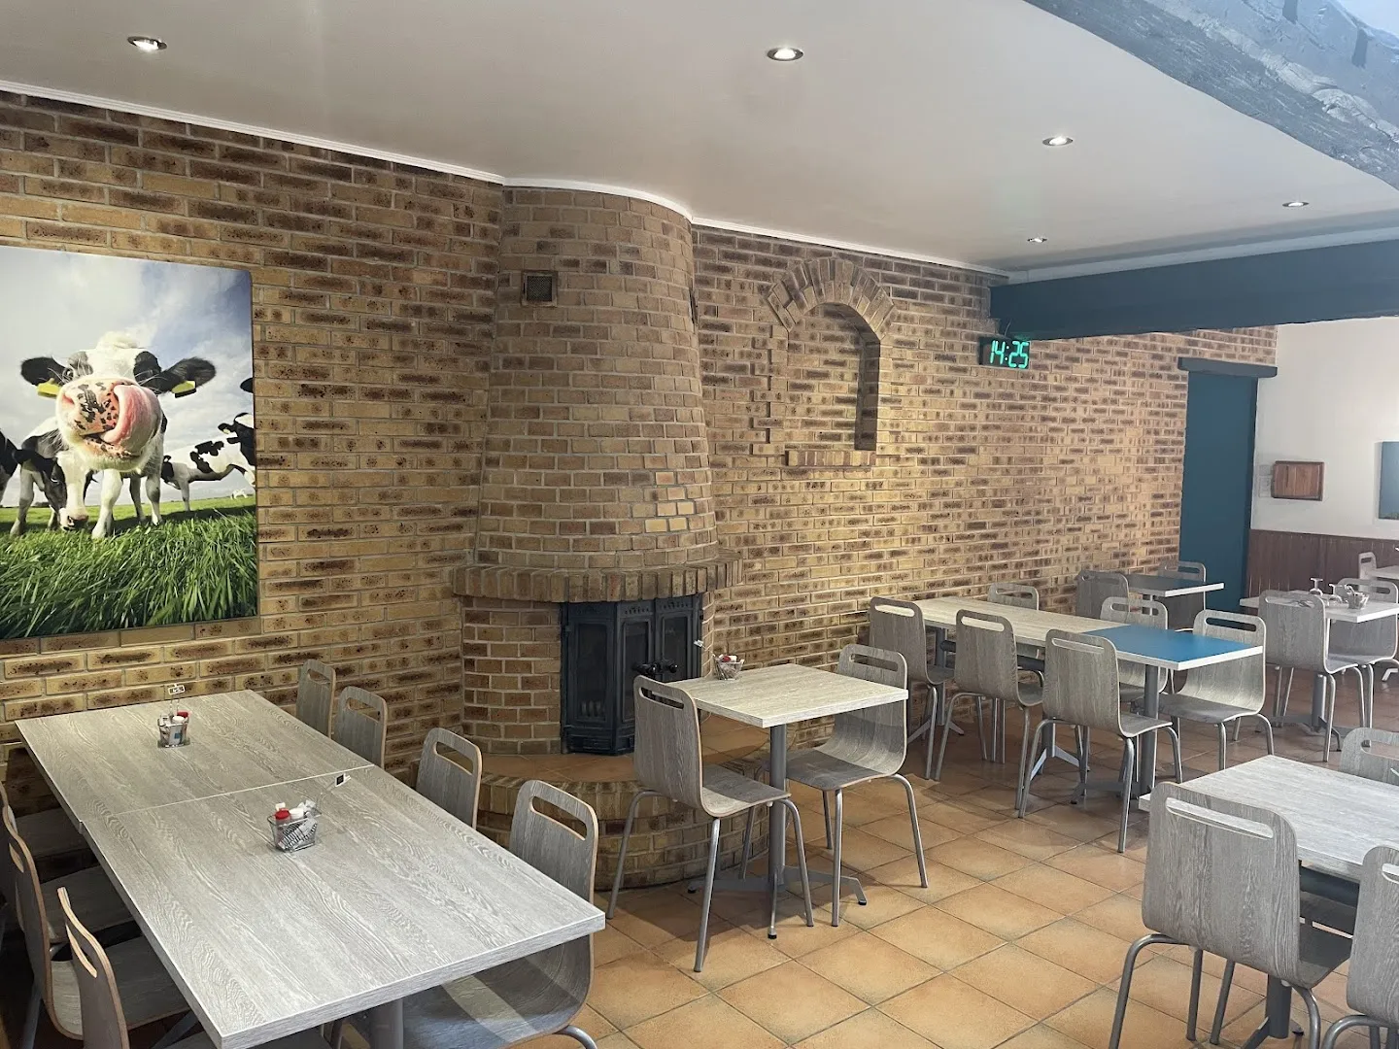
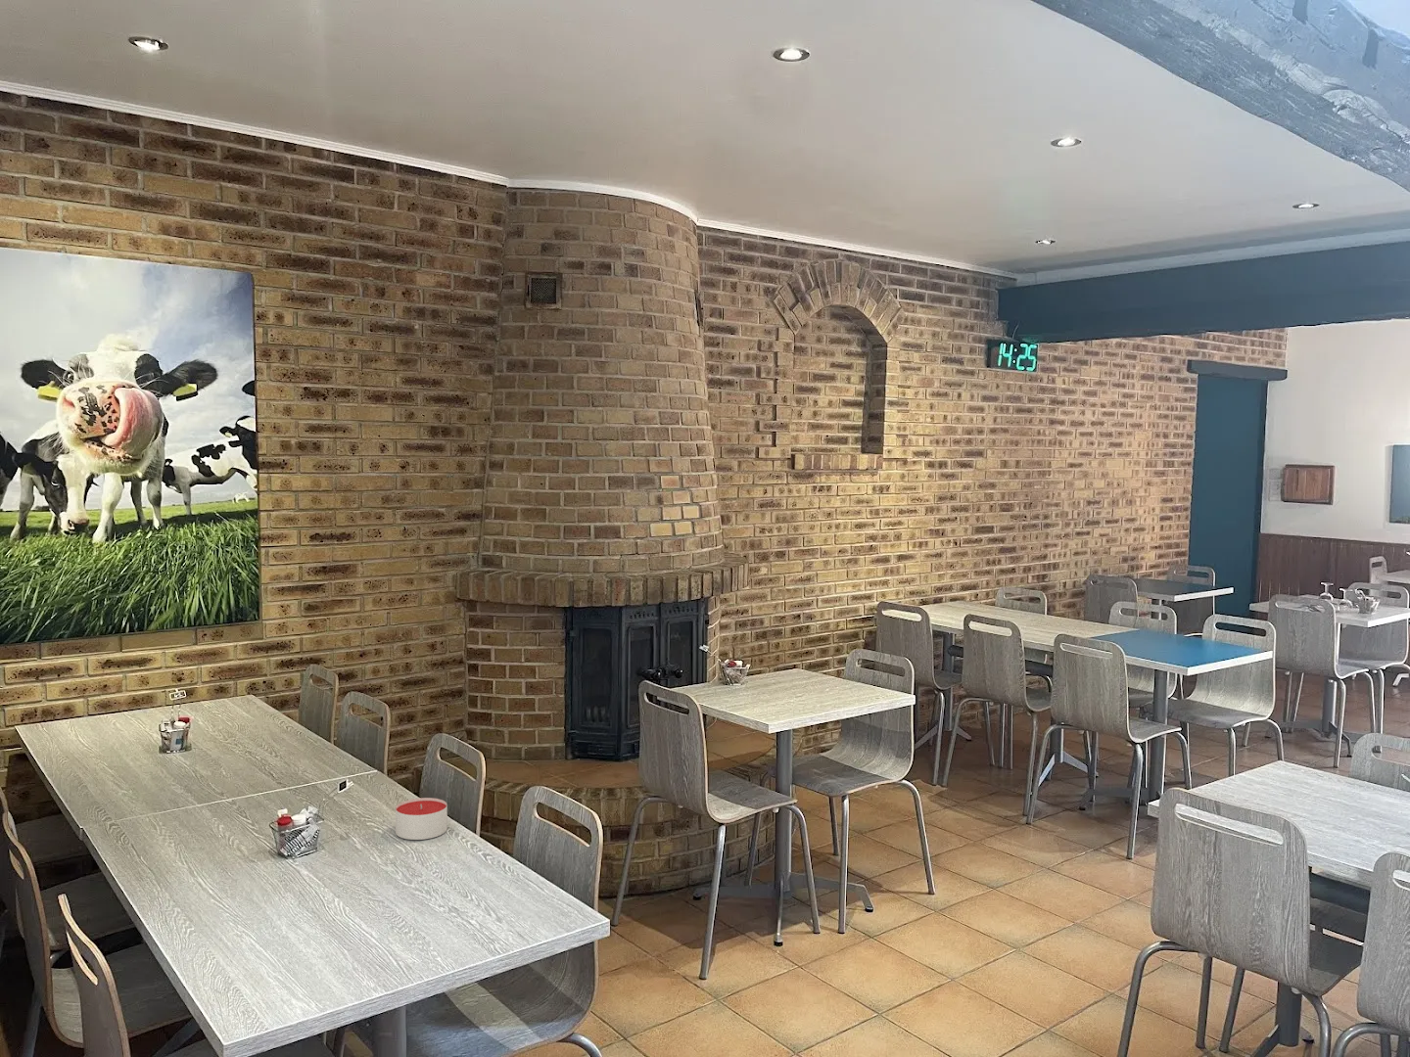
+ candle (421, 817)
